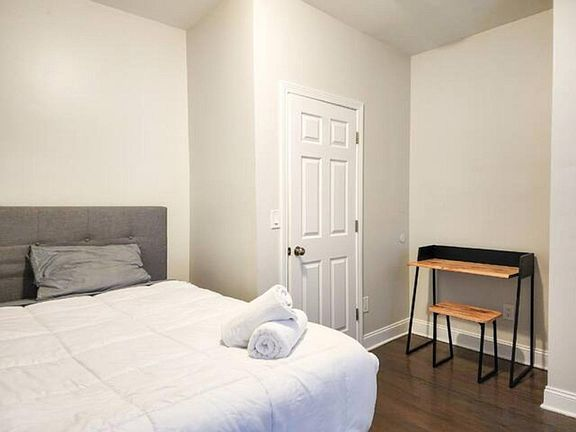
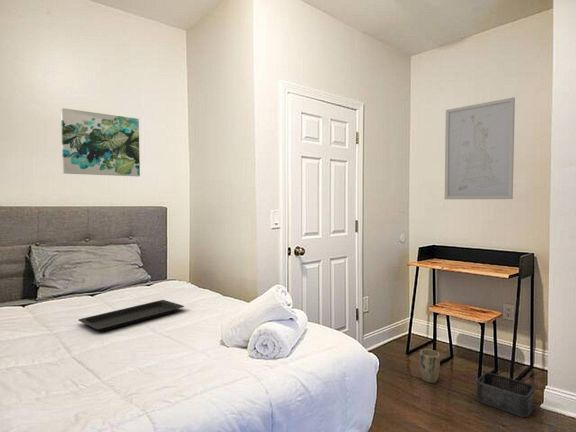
+ plant pot (429, 366)
+ wall art (477, 152)
+ wall art (102, 144)
+ serving tray (134, 314)
+ storage bin (505, 393)
